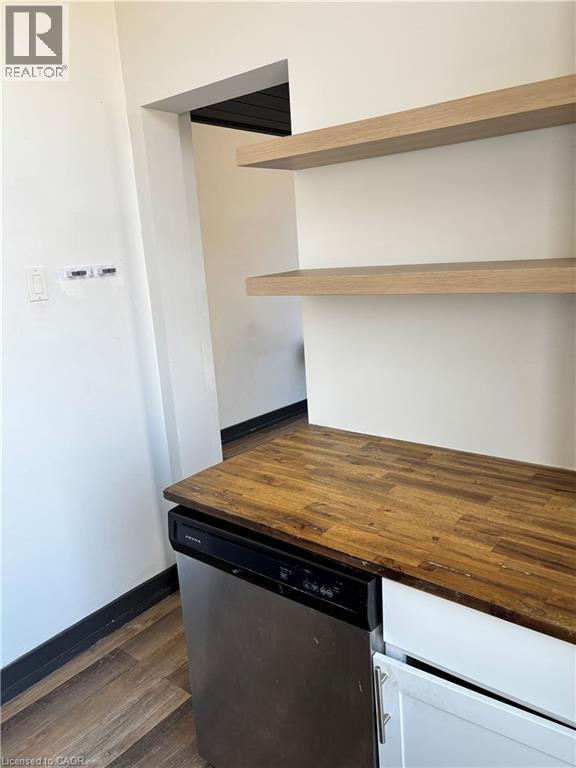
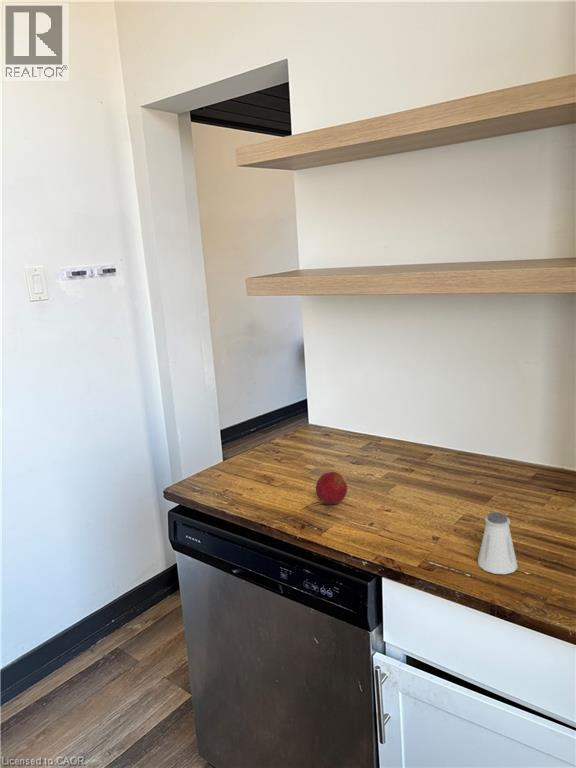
+ apple (331, 488)
+ saltshaker (497, 540)
